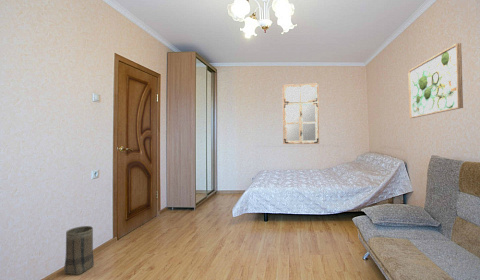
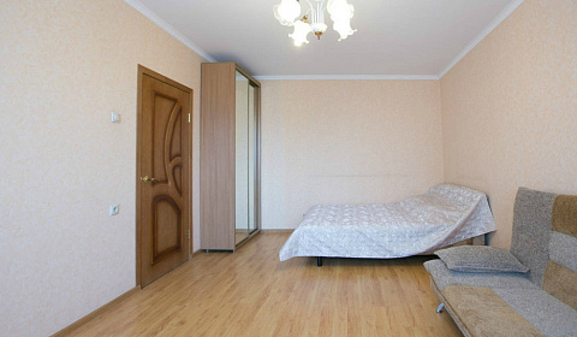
- wall art (430, 86)
- mirror (300, 114)
- basket (79, 249)
